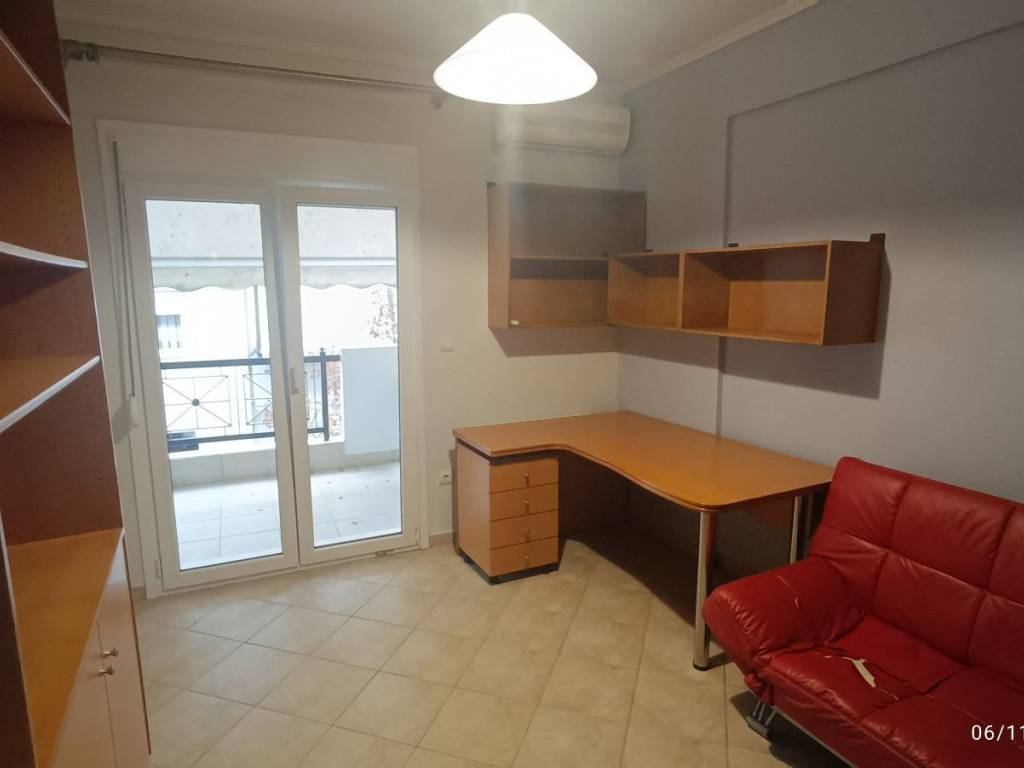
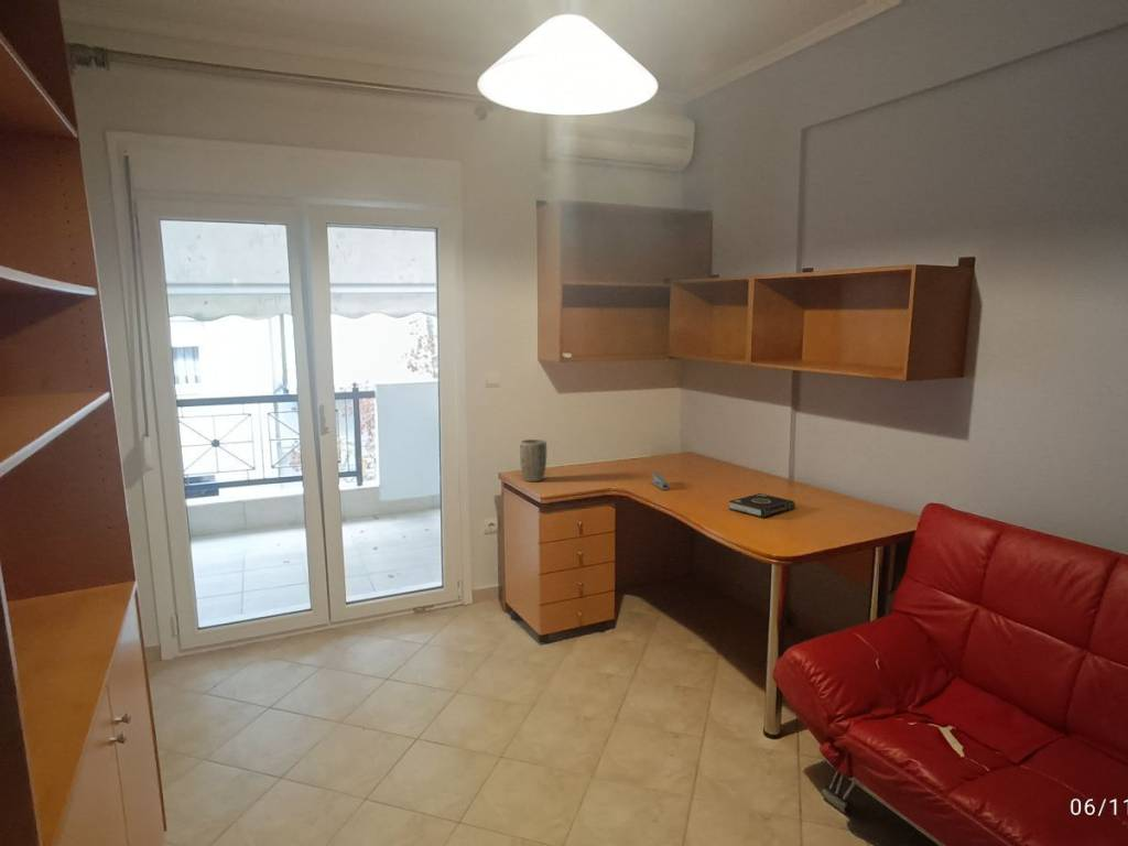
+ book (761, 505)
+ stapler (659, 480)
+ plant pot (533, 460)
